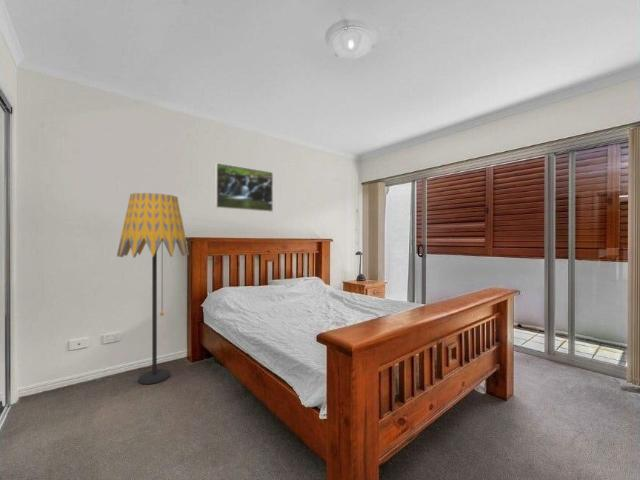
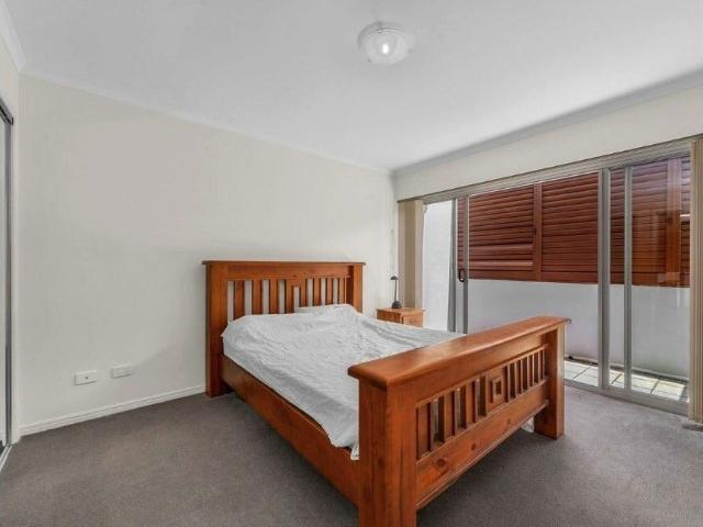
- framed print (245, 188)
- floor lamp (154, 286)
